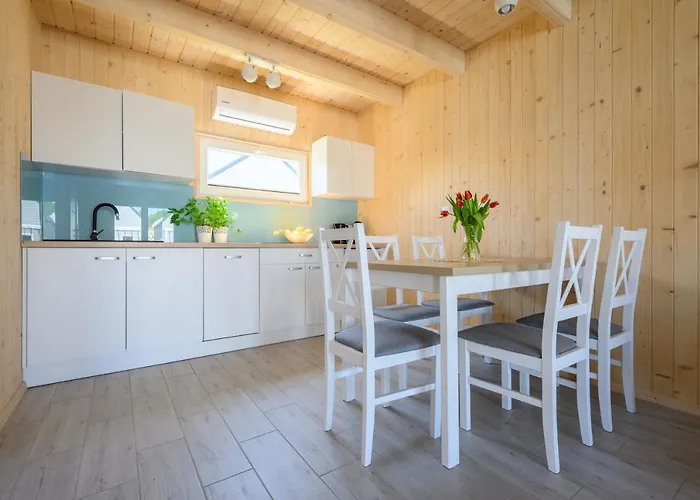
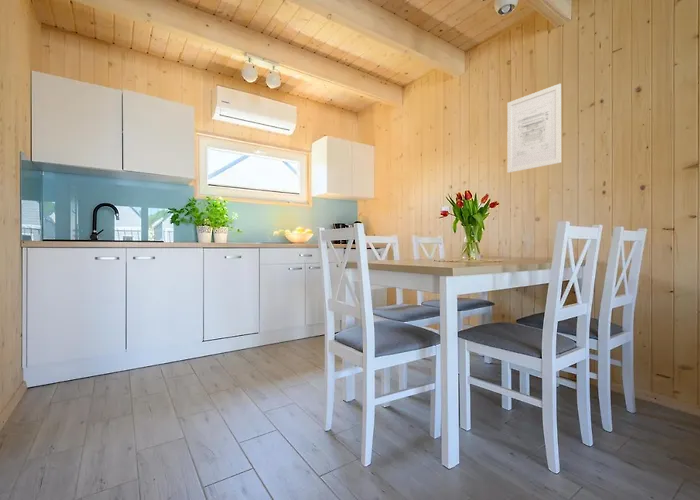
+ wall art (532, 130)
